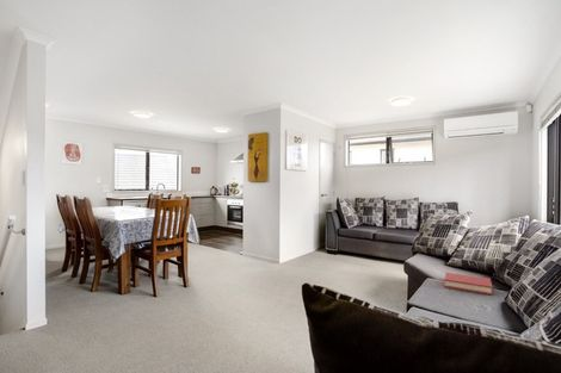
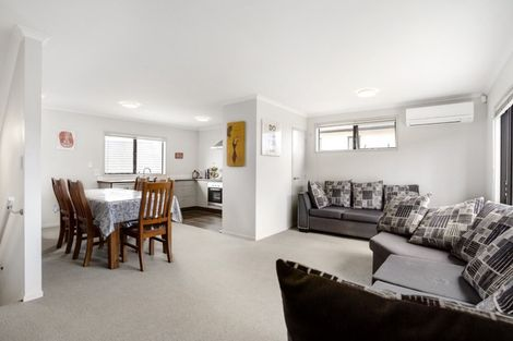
- hardback book (467, 282)
